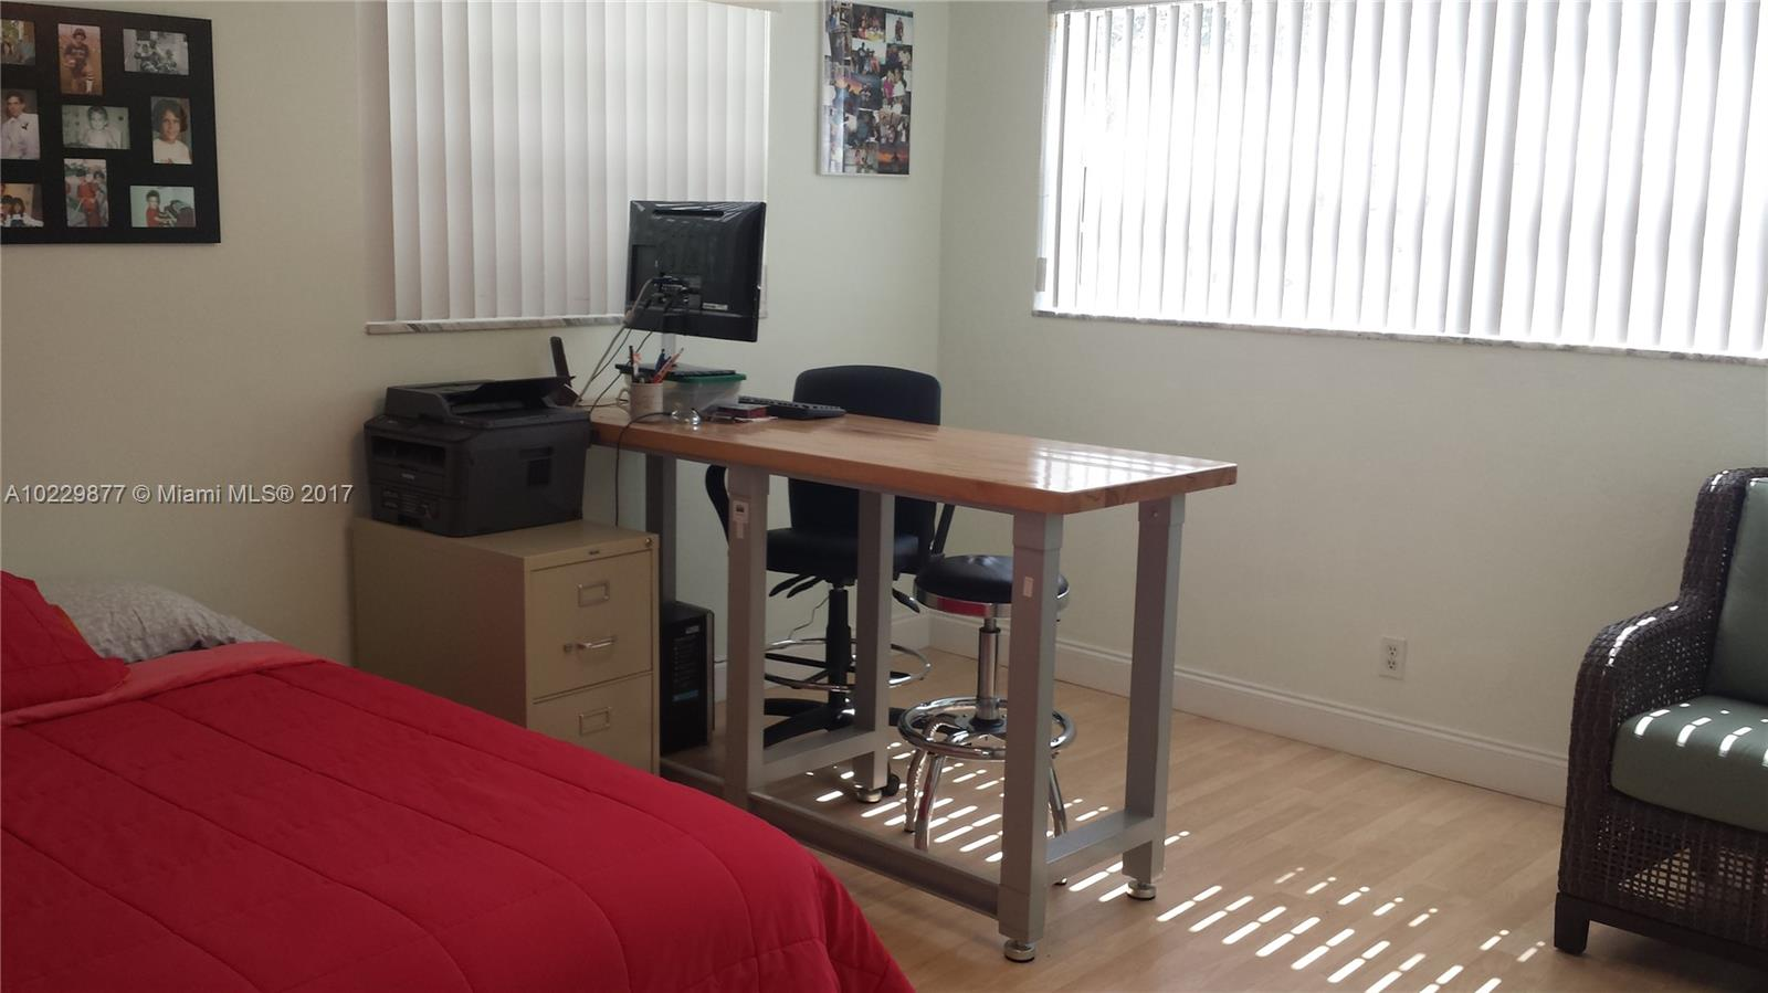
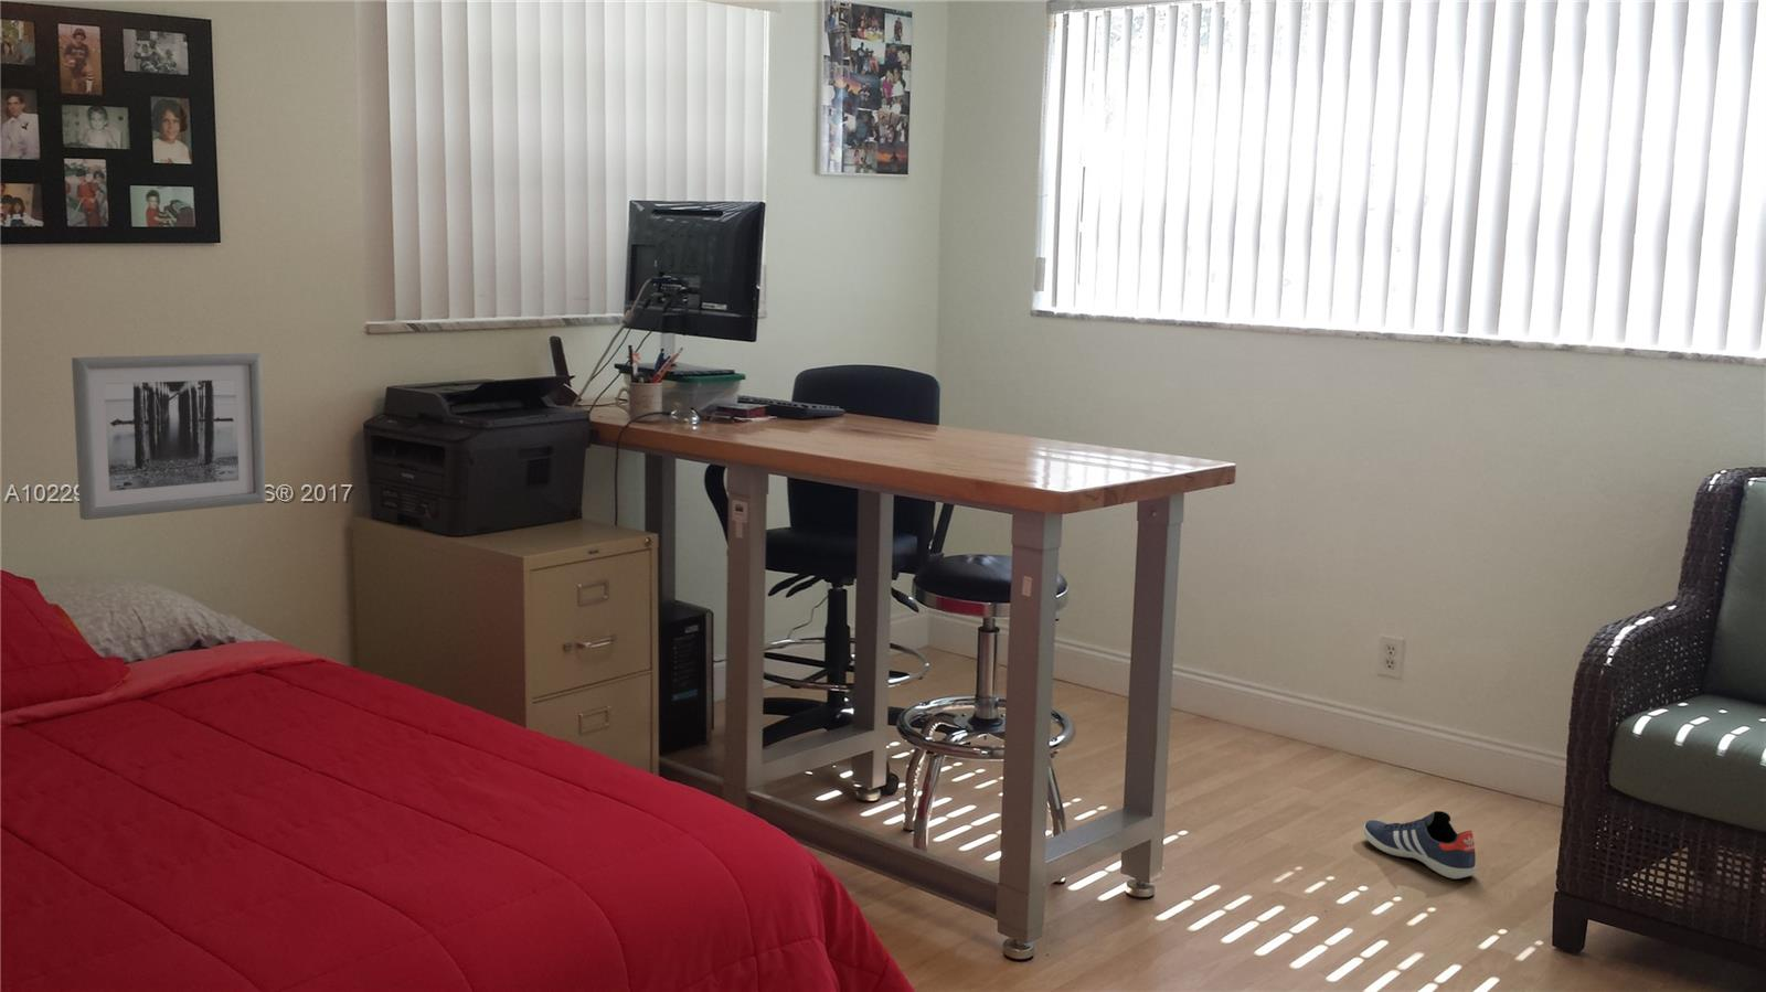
+ wall art (173, 433)
+ sneaker (1420, 831)
